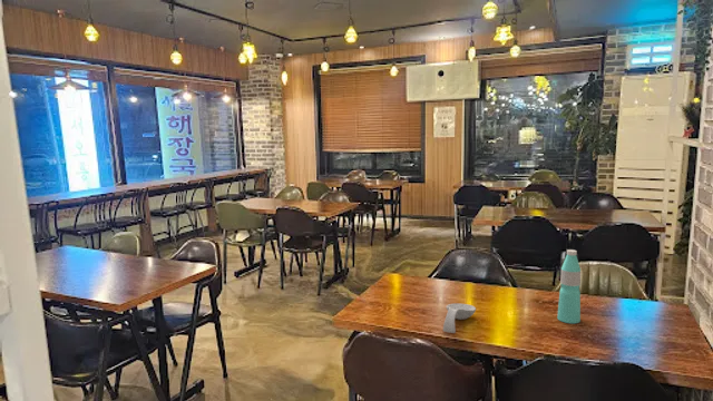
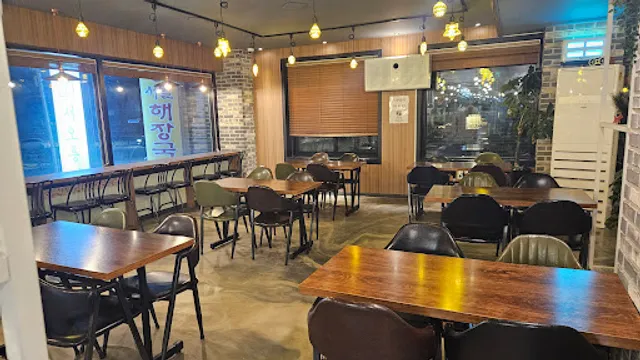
- water bottle (569, 285)
- spoon rest (457, 313)
